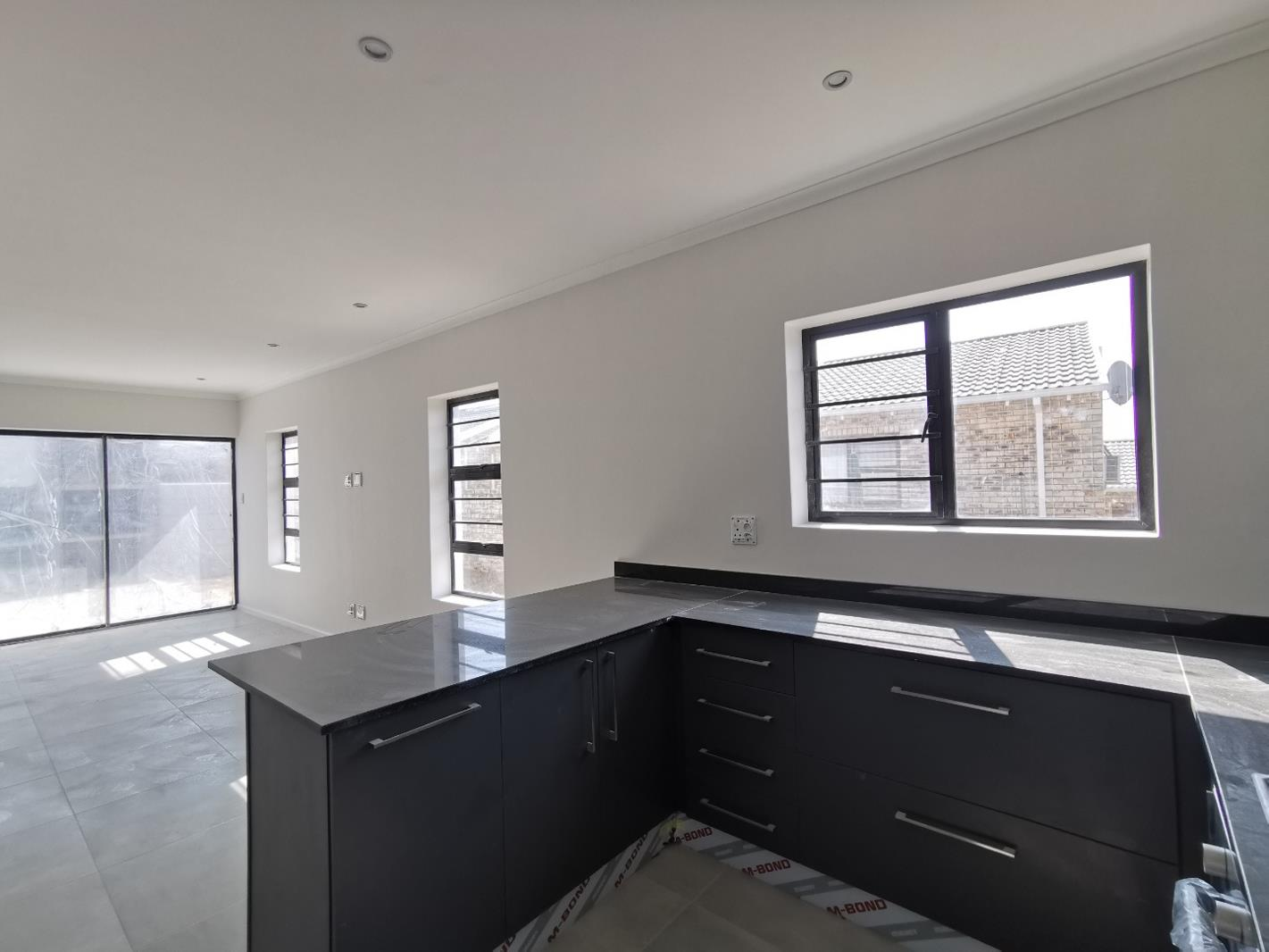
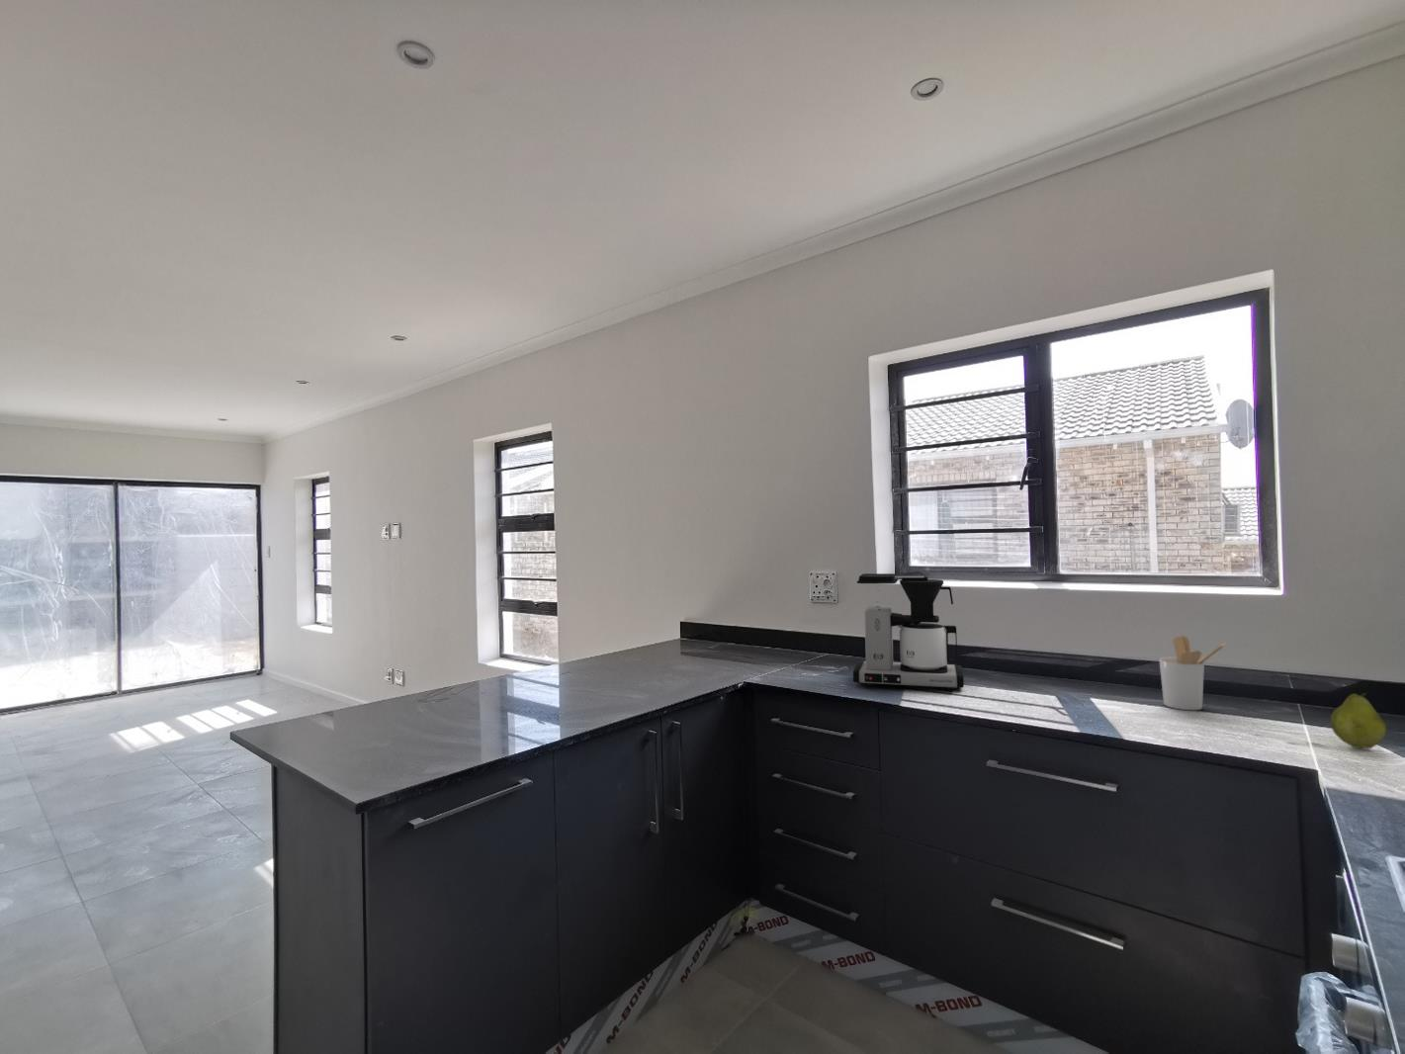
+ fruit (1357, 720)
+ utensil holder (1194, 672)
+ coffee maker (907, 629)
